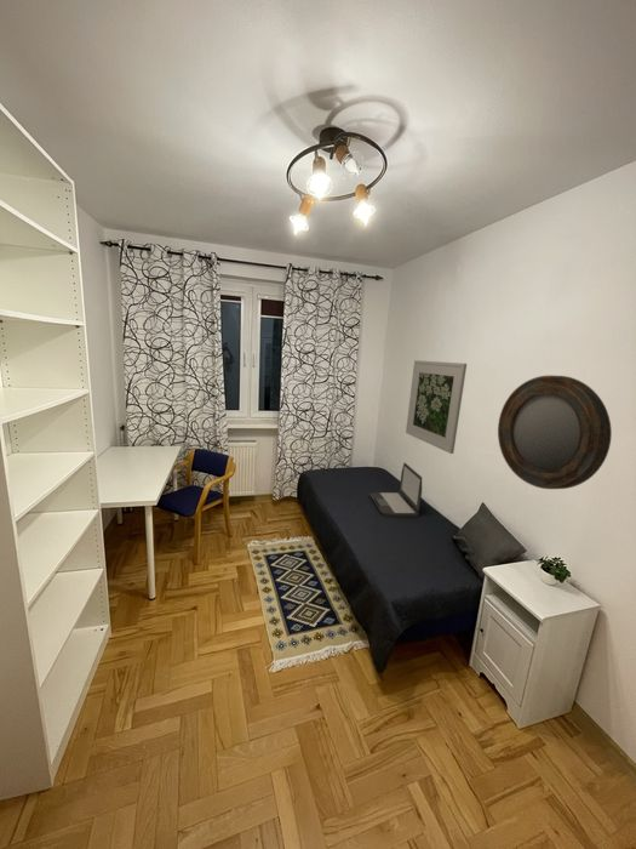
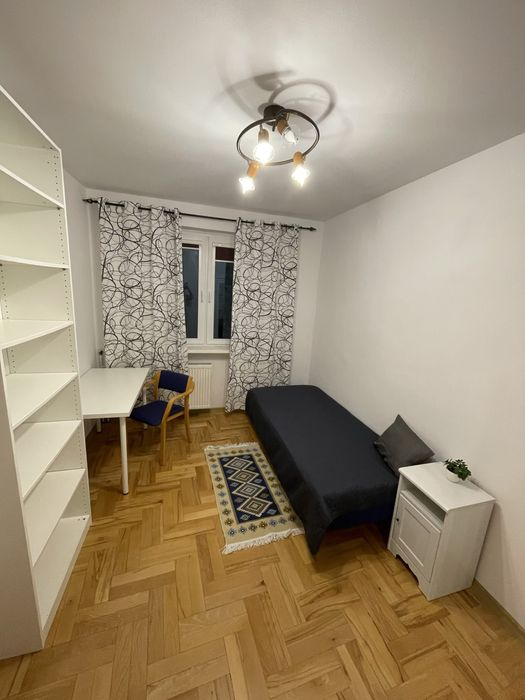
- home mirror (545, 432)
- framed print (431, 403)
- laptop (394, 492)
